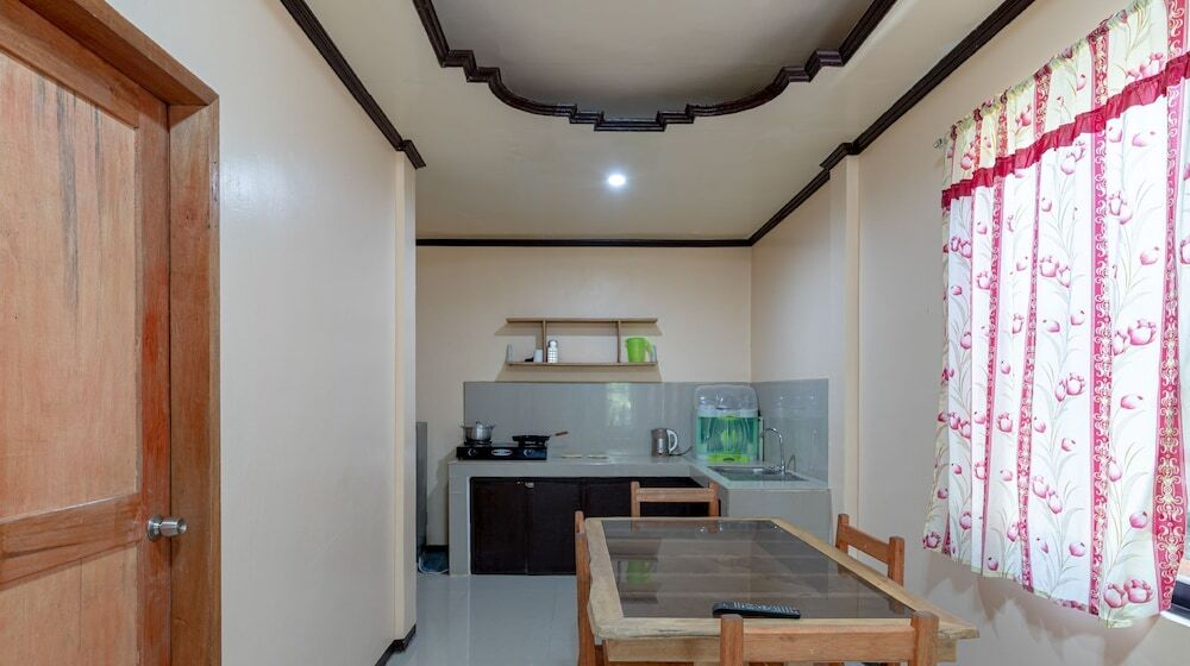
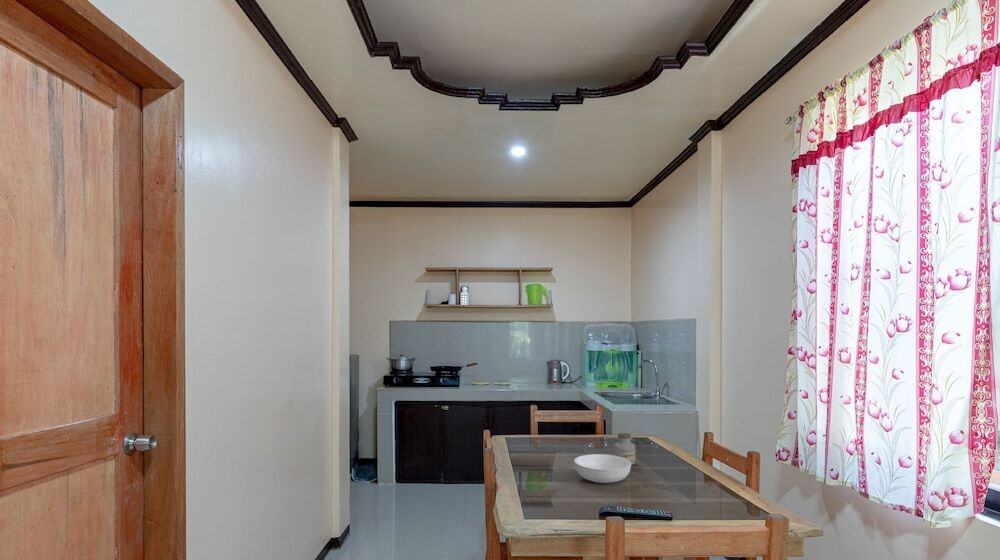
+ jar (624, 448)
+ serving bowl (602, 470)
